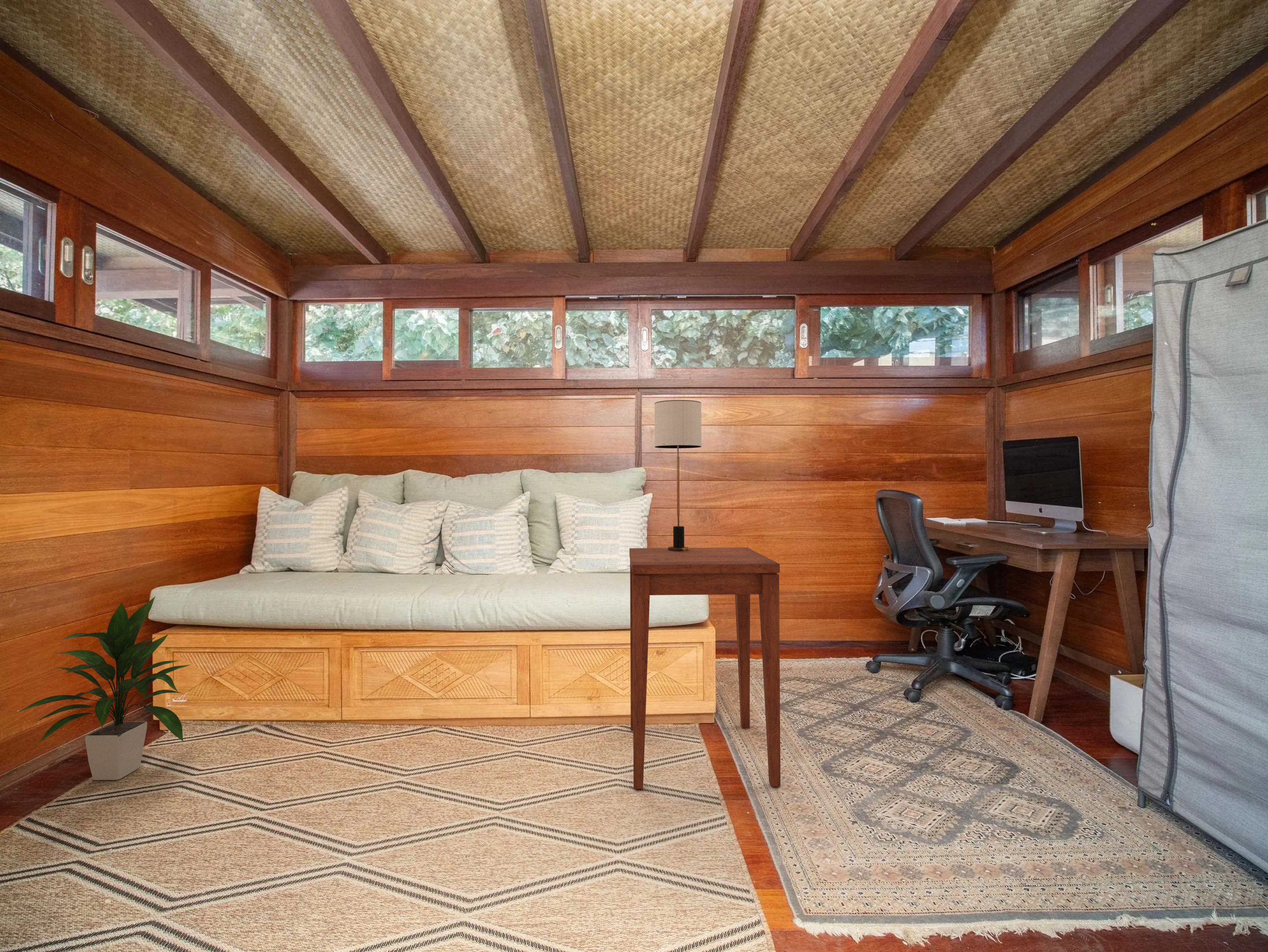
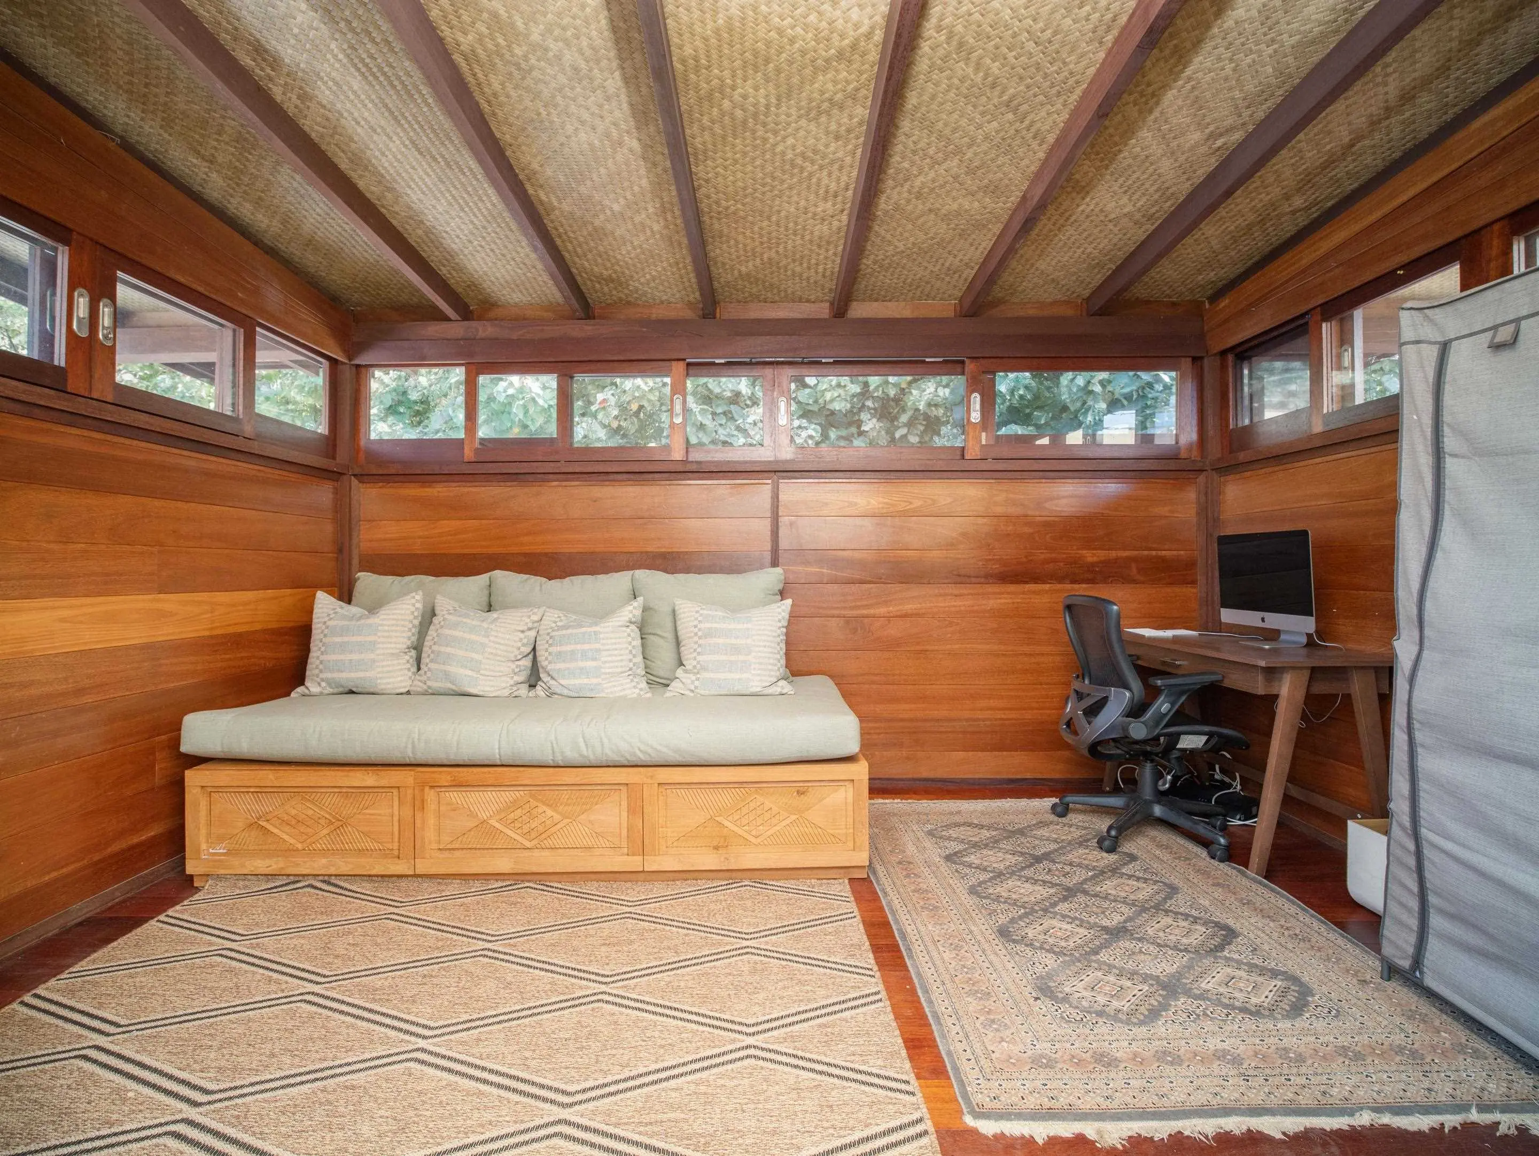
- side table (737, 654)
- indoor plant (119, 690)
- table lamp (678, 476)
